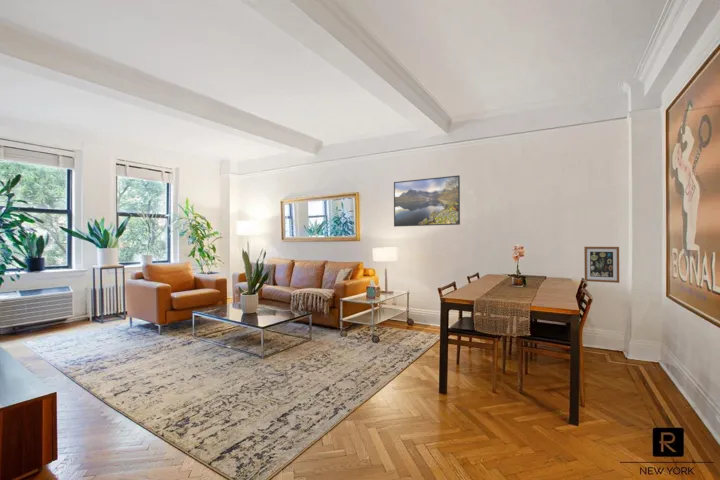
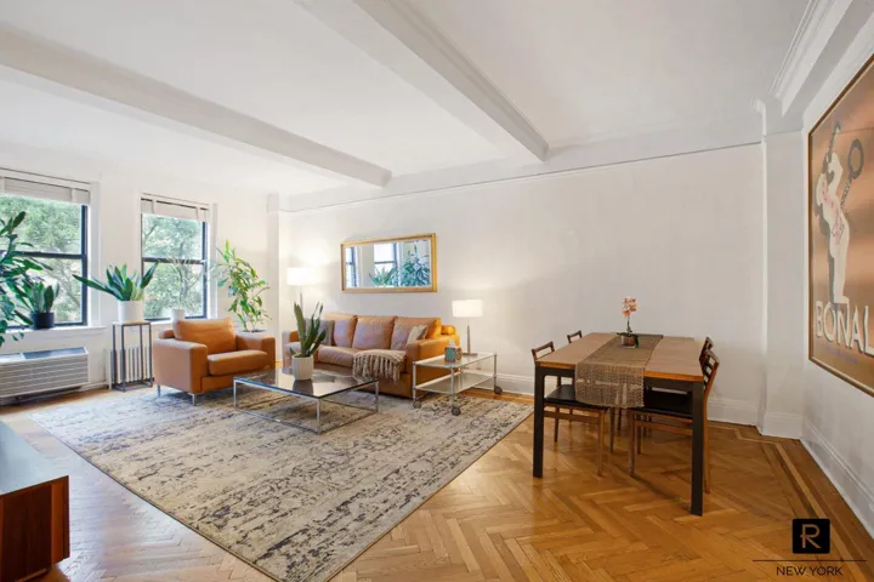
- wall art (601, 264)
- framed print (425, 202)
